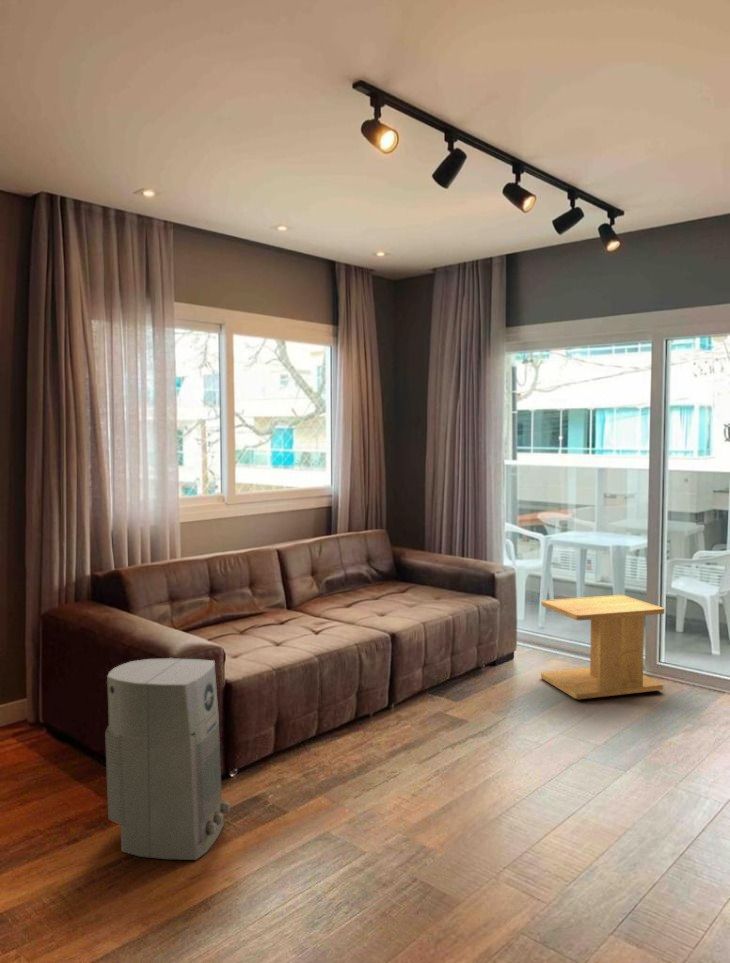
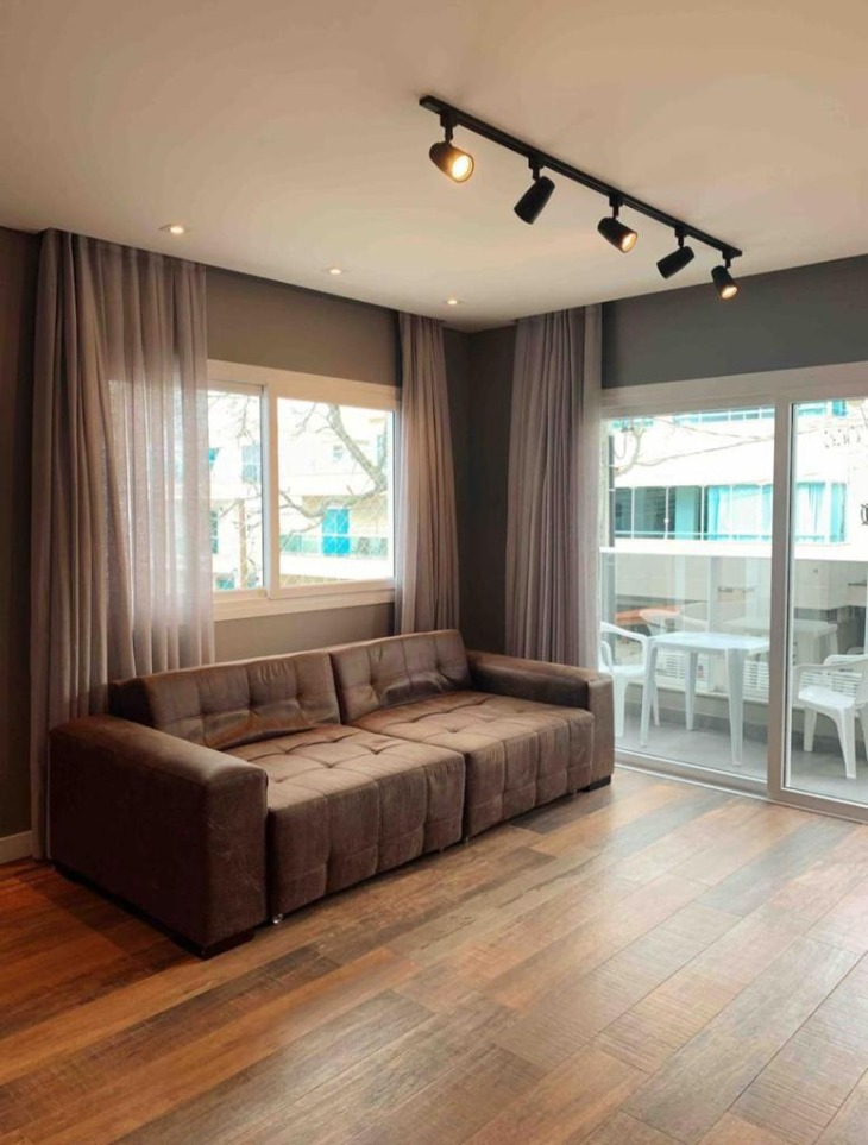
- air purifier (165, 752)
- side table (600, 645)
